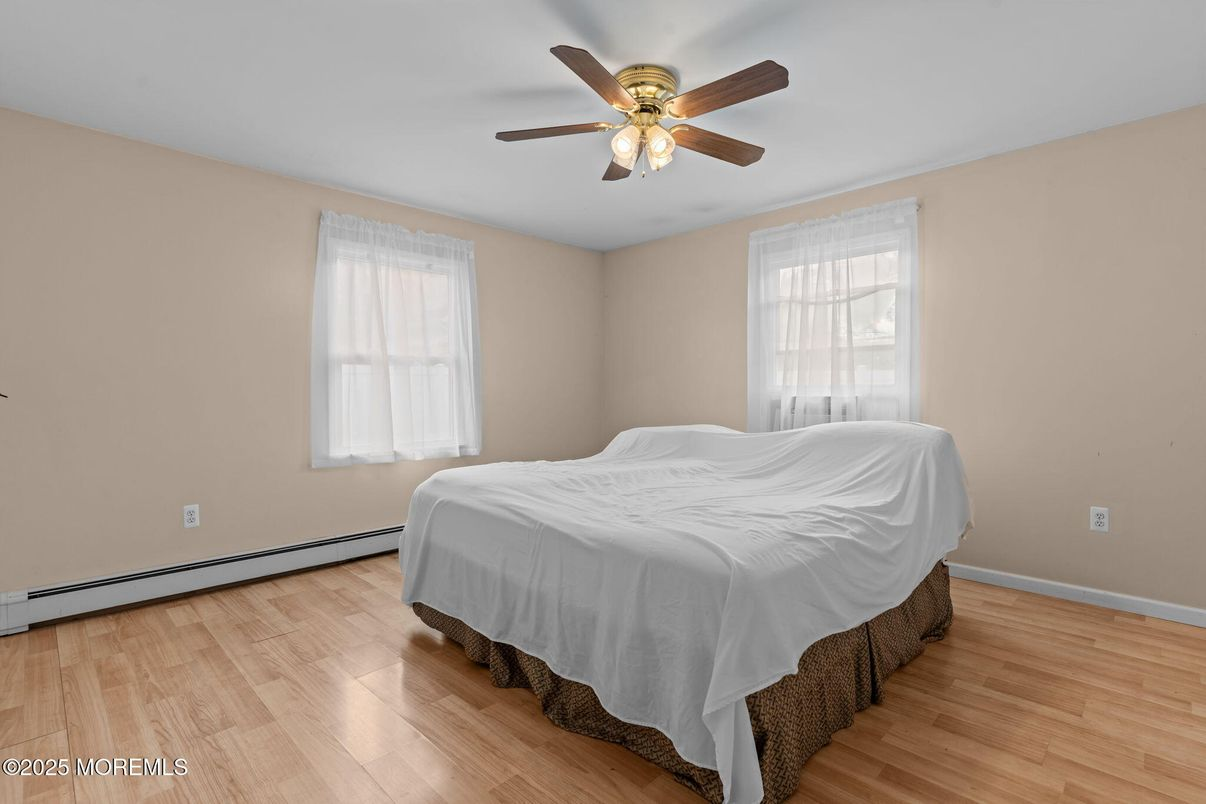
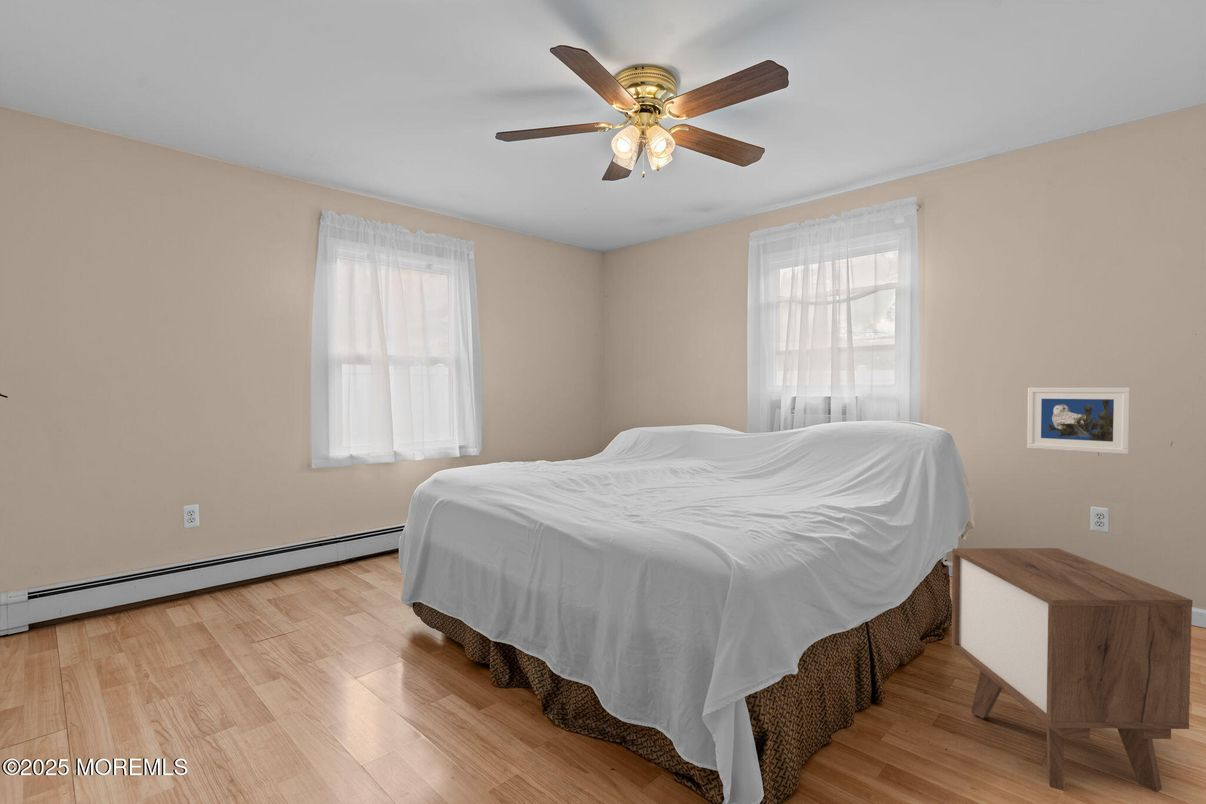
+ nightstand (1059, 659)
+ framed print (1076, 419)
